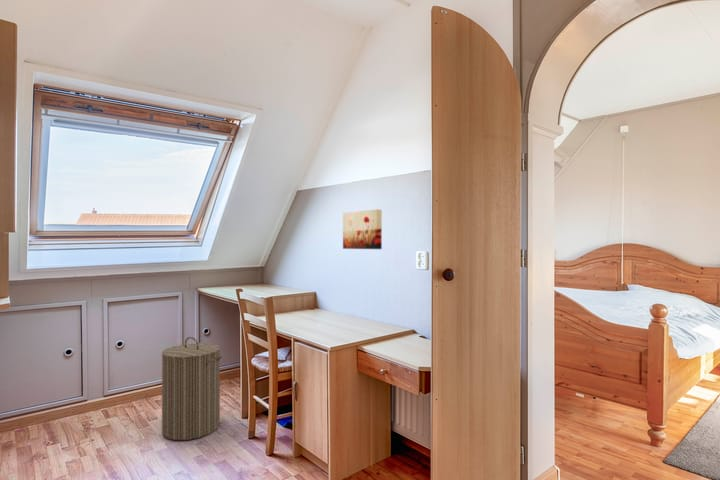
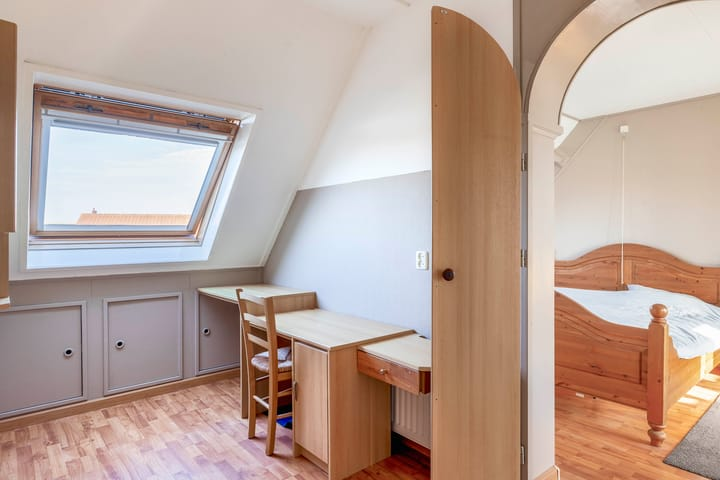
- wall art (361, 230)
- laundry hamper (191, 382)
